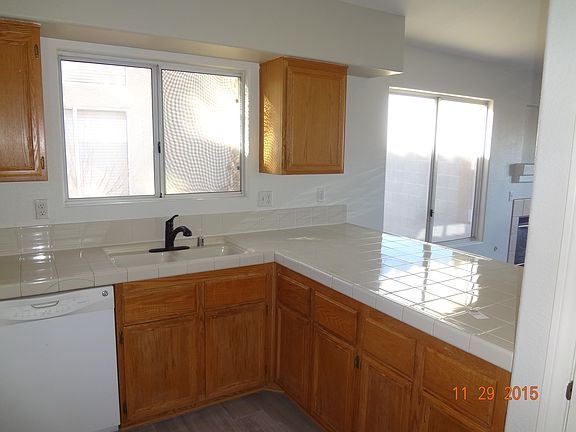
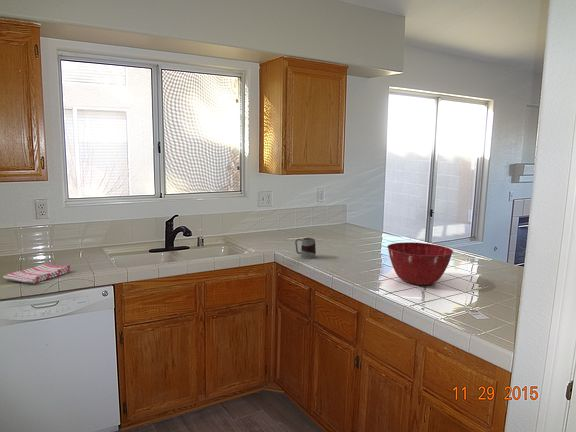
+ mixing bowl (418, 264)
+ mug (305, 247)
+ dish towel (38, 271)
